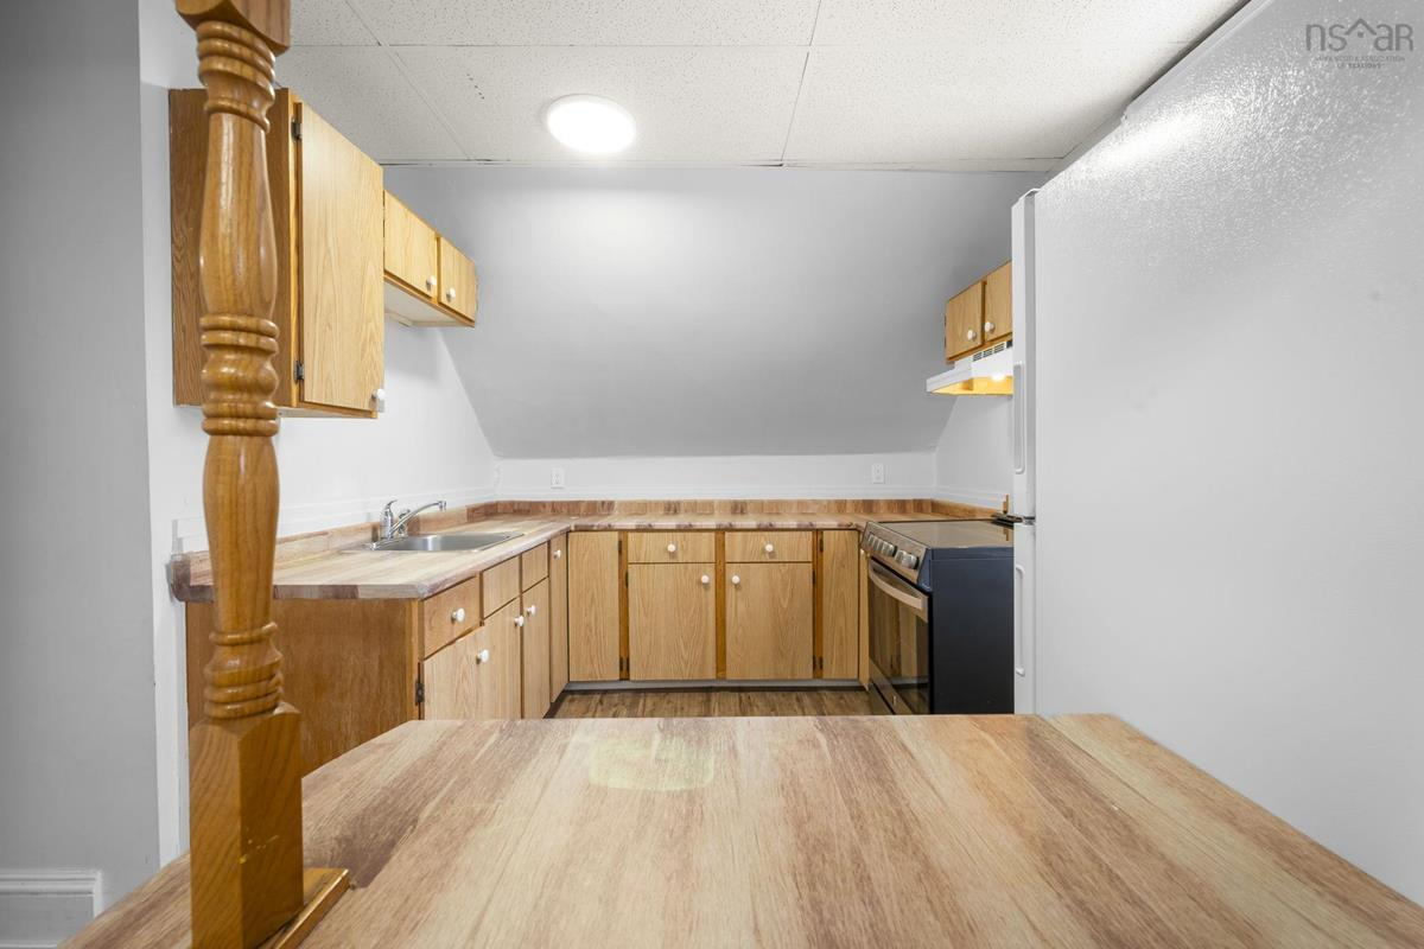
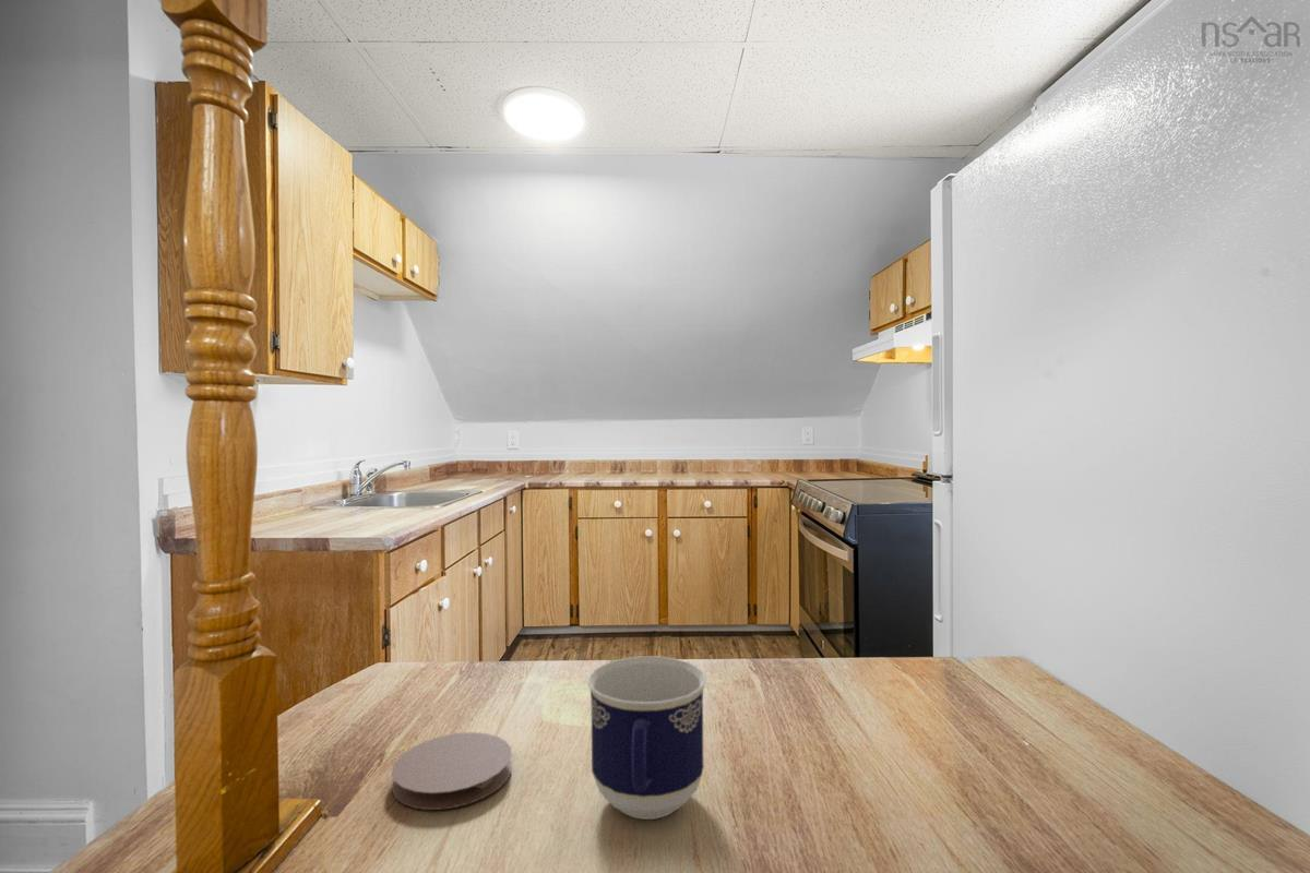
+ cup (645, 746)
+ coaster (453, 767)
